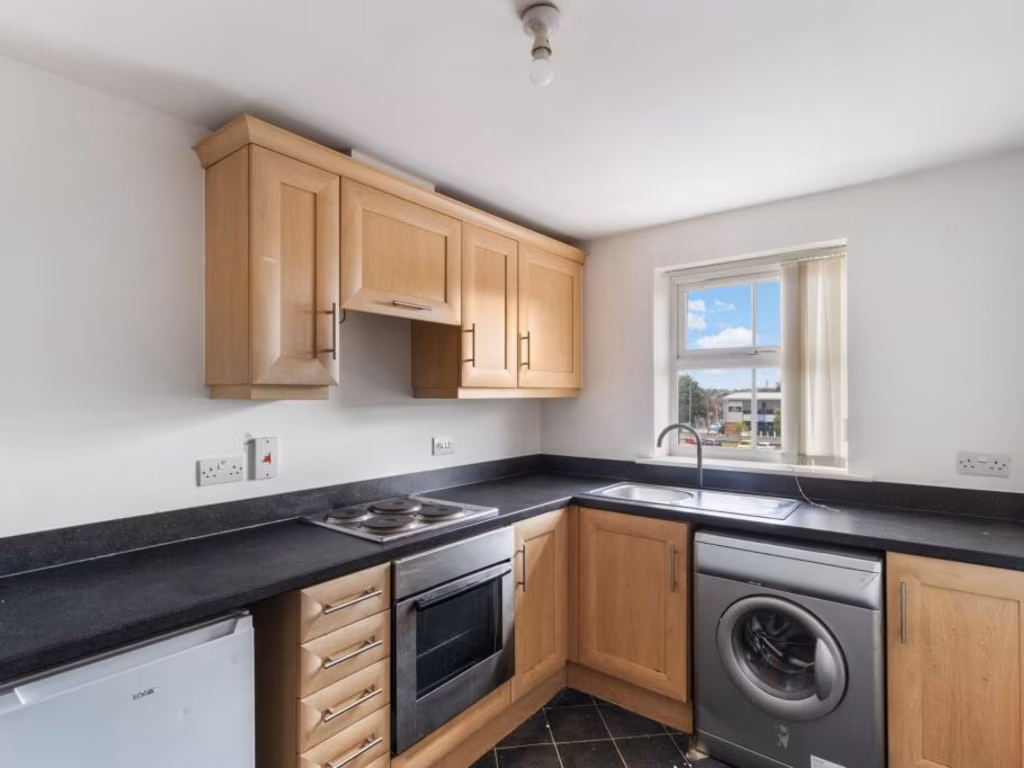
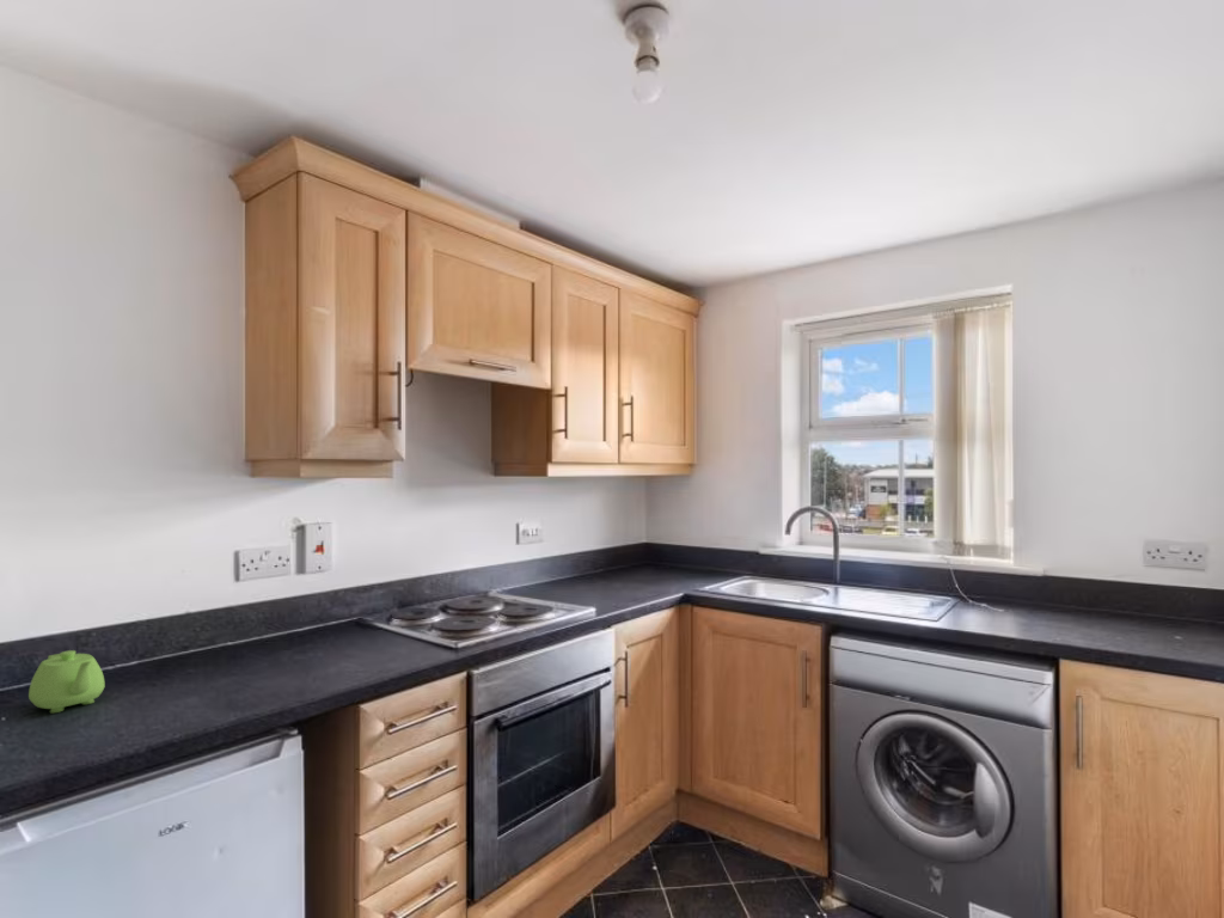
+ teapot (68, 678)
